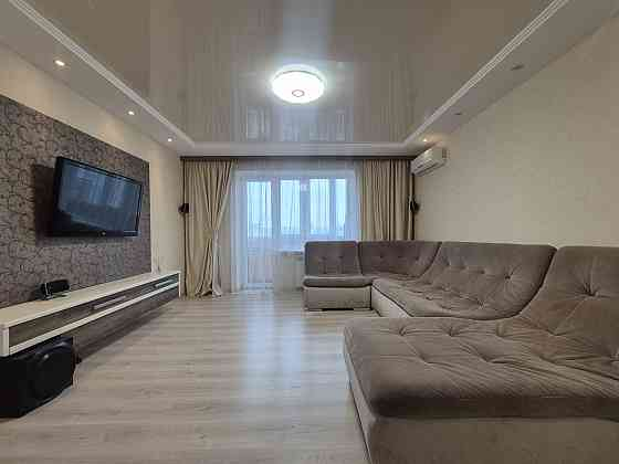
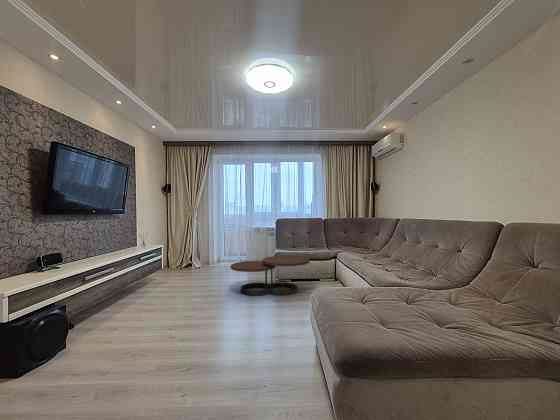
+ coffee table (271, 275)
